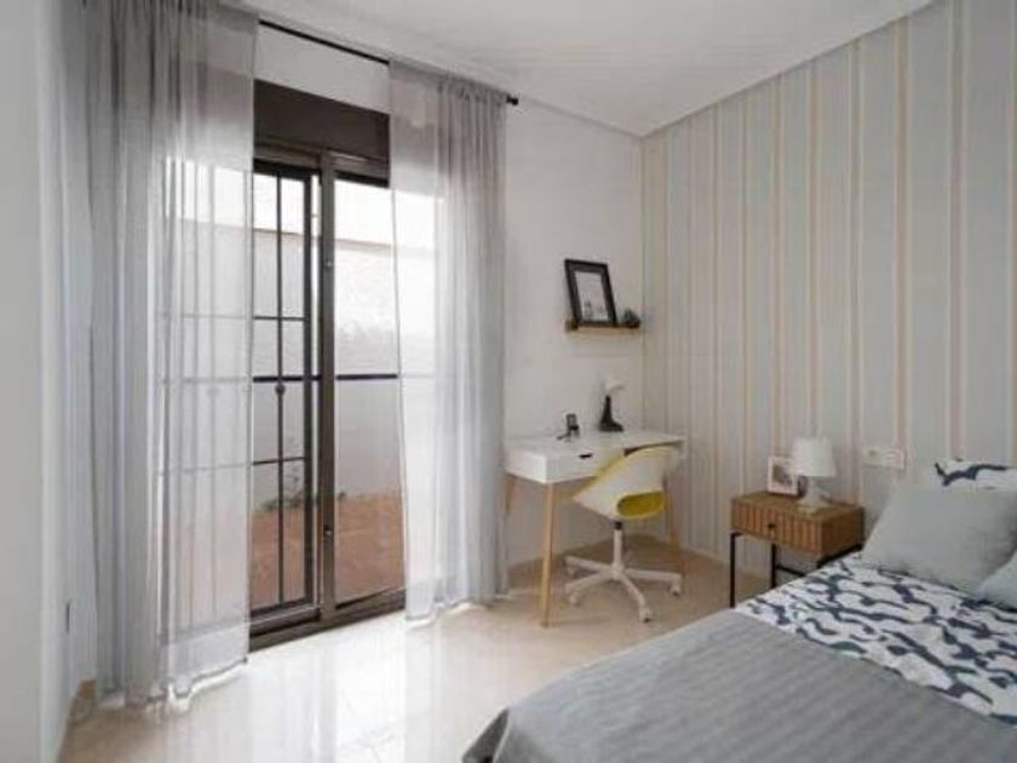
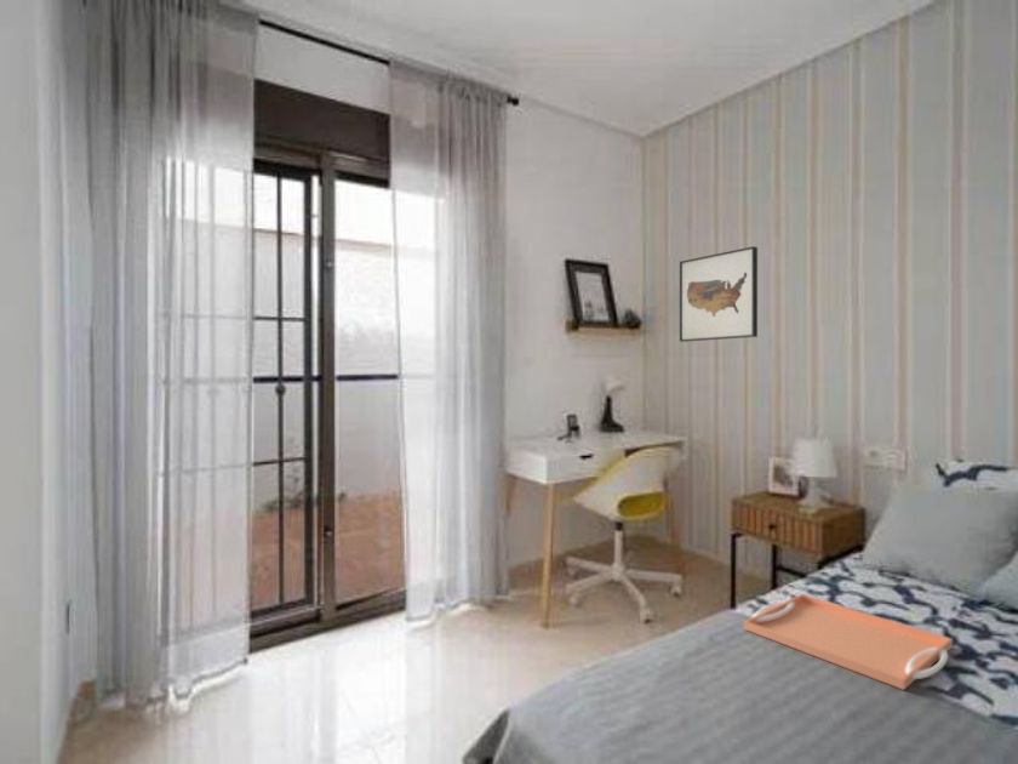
+ serving tray (843, 633)
+ wall art (716, 296)
